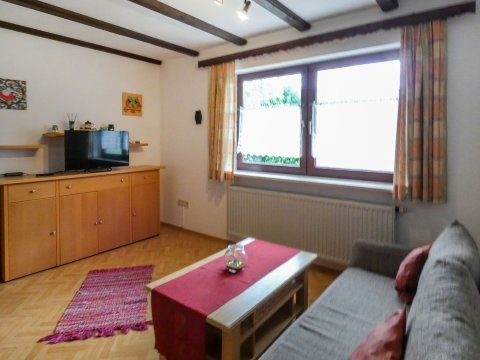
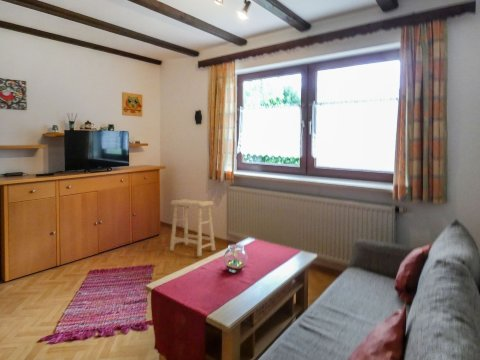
+ stool (187, 225)
